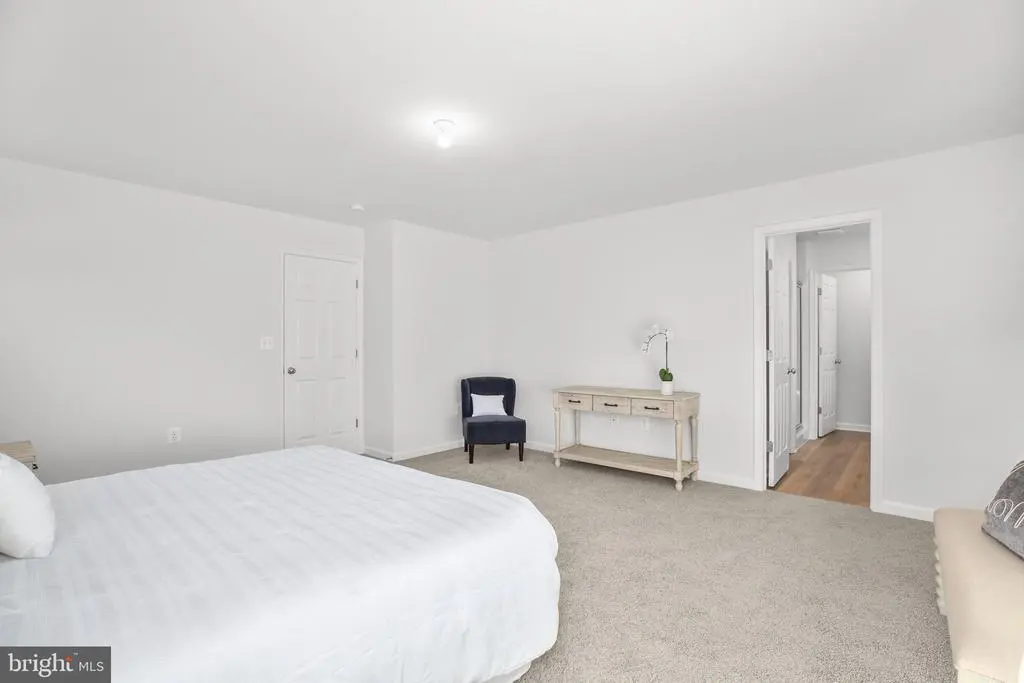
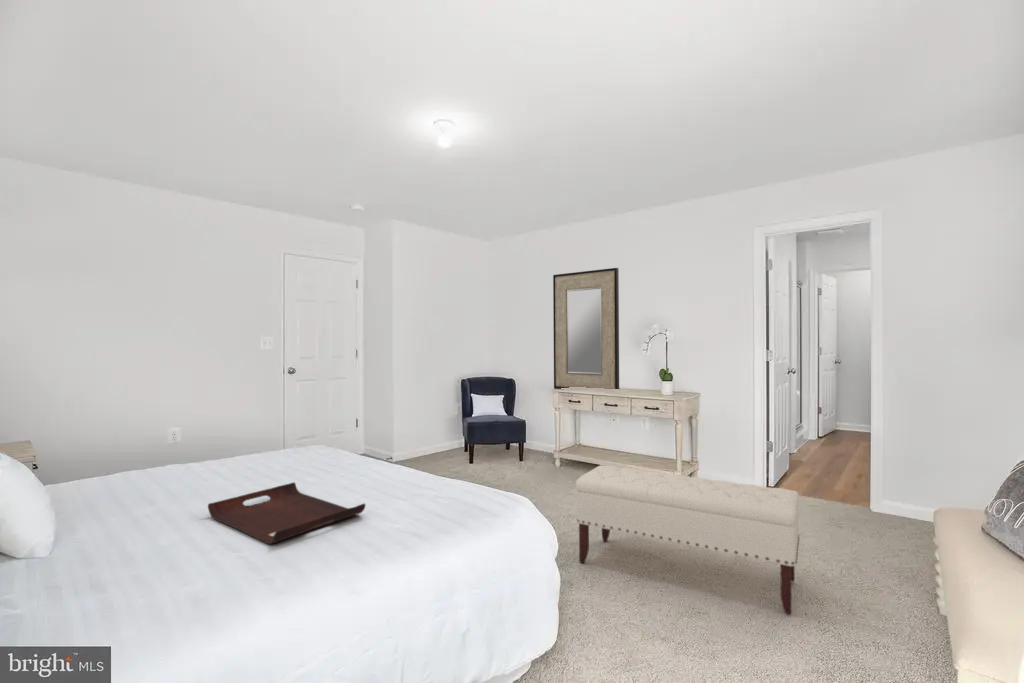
+ home mirror (584, 331)
+ serving tray (286, 509)
+ bench (682, 526)
